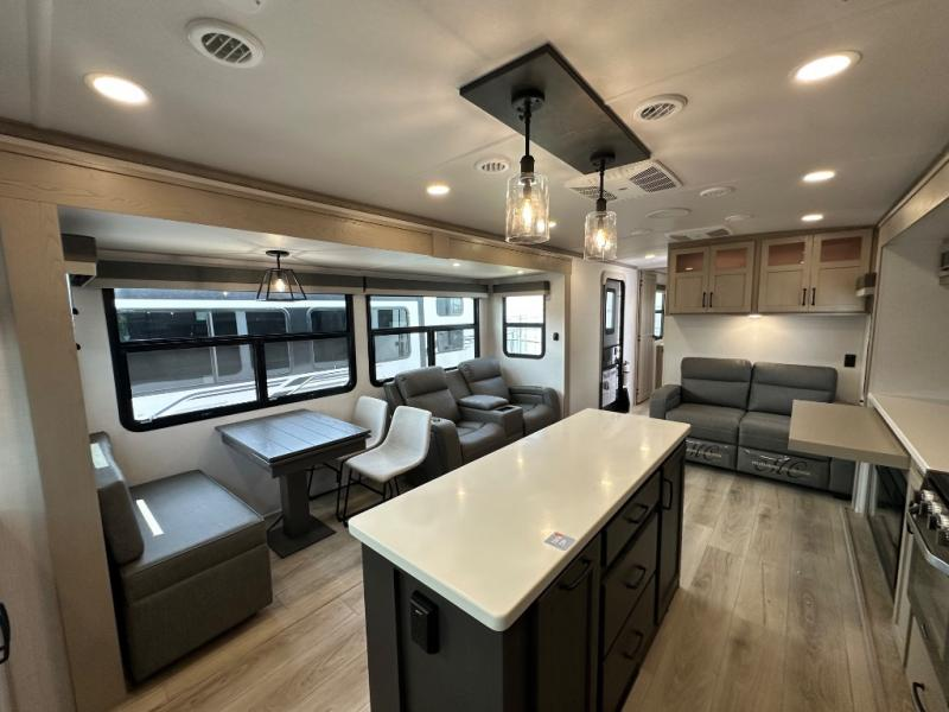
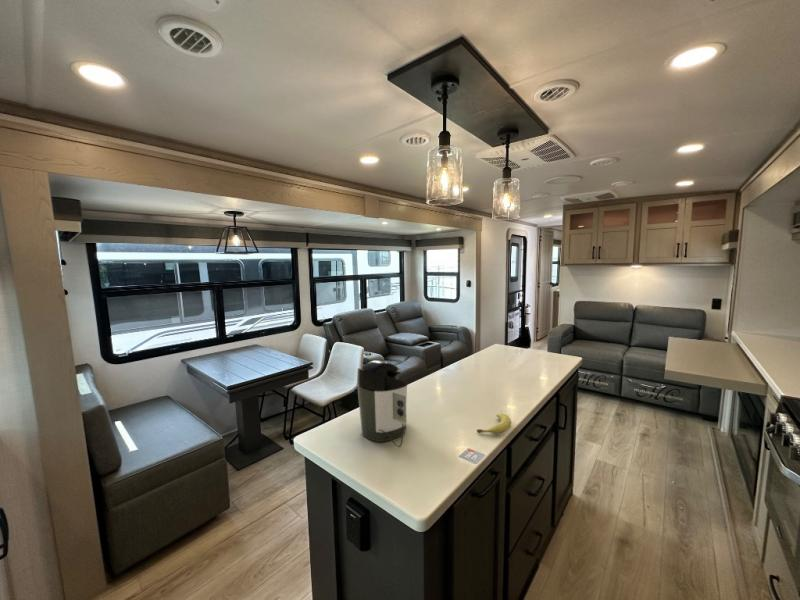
+ fruit (497, 424)
+ coffee maker (391, 400)
